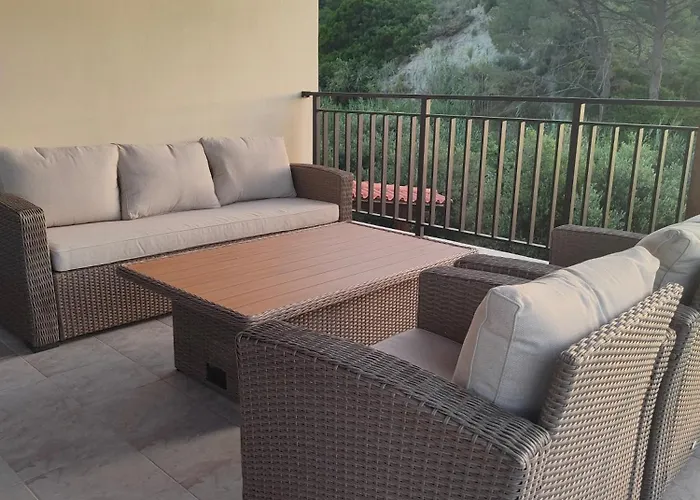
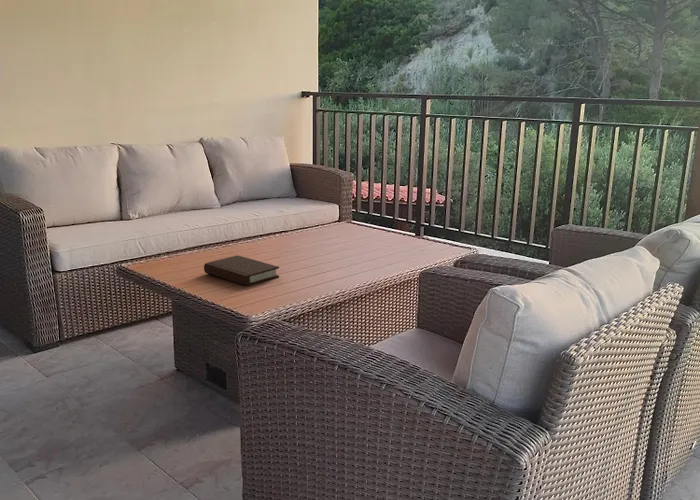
+ book (241, 270)
